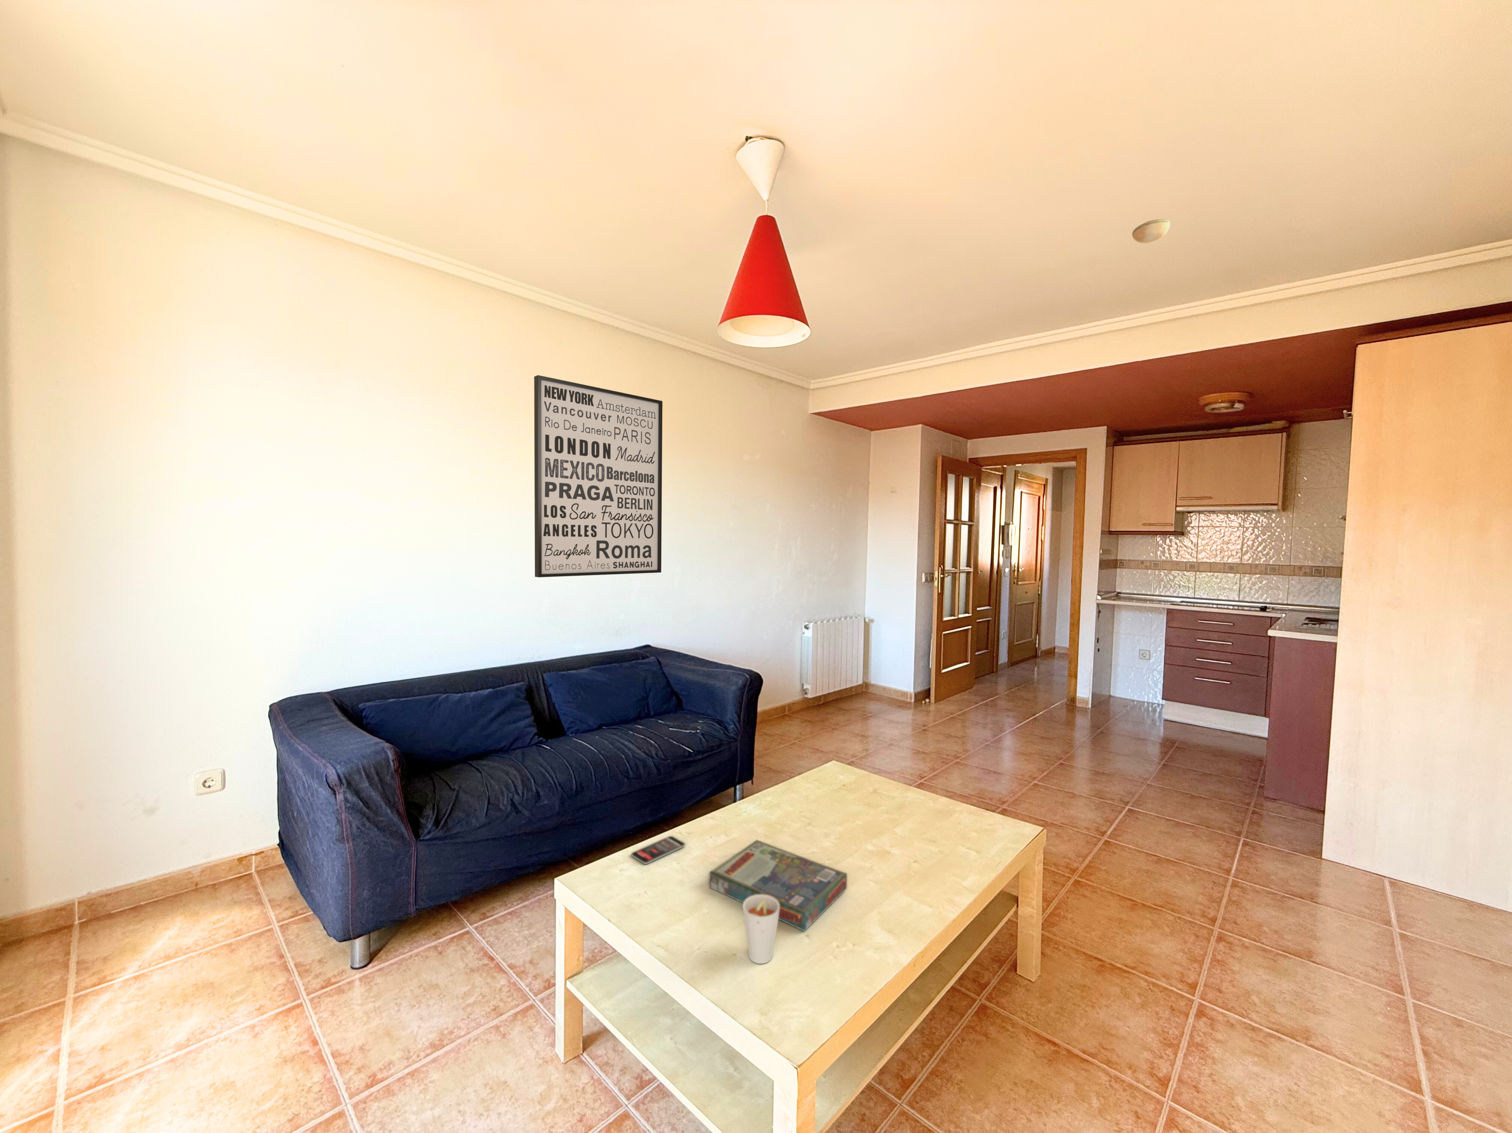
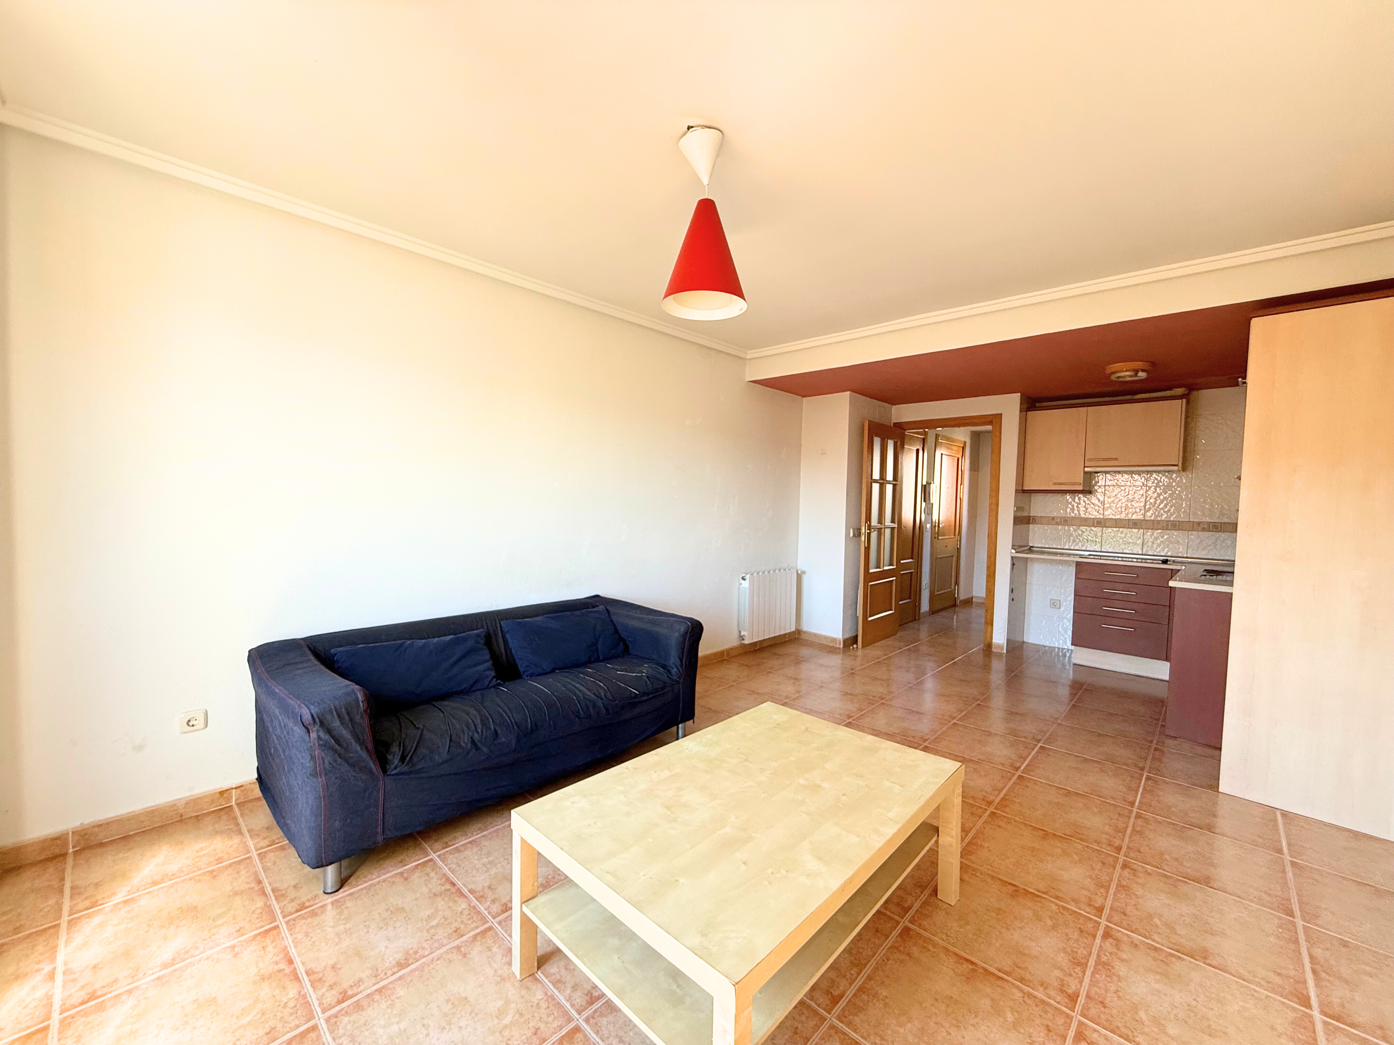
- smartphone (658, 850)
- board game (777, 881)
- wall art (602, 482)
- smoke detector (1150, 231)
- cup (758, 926)
